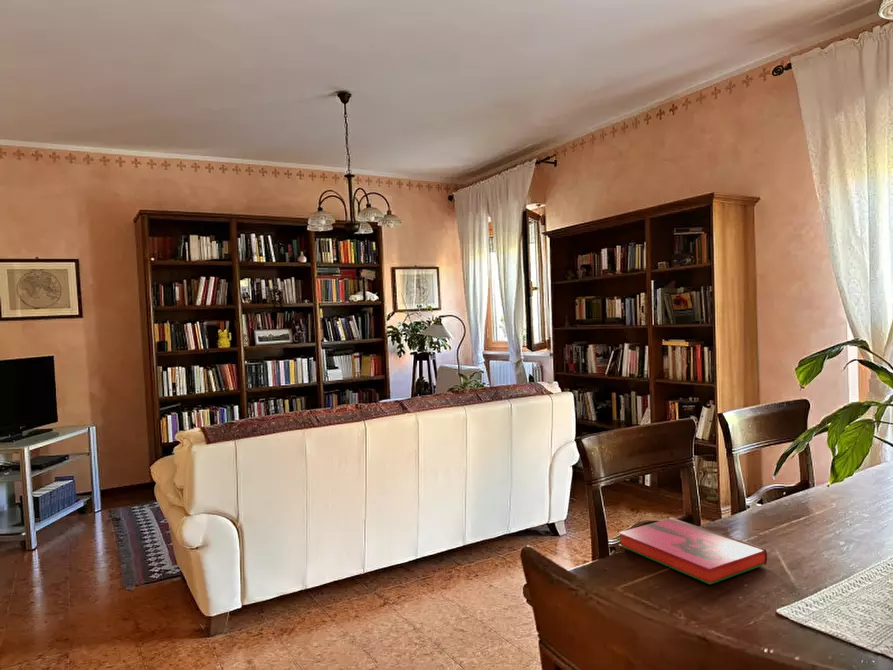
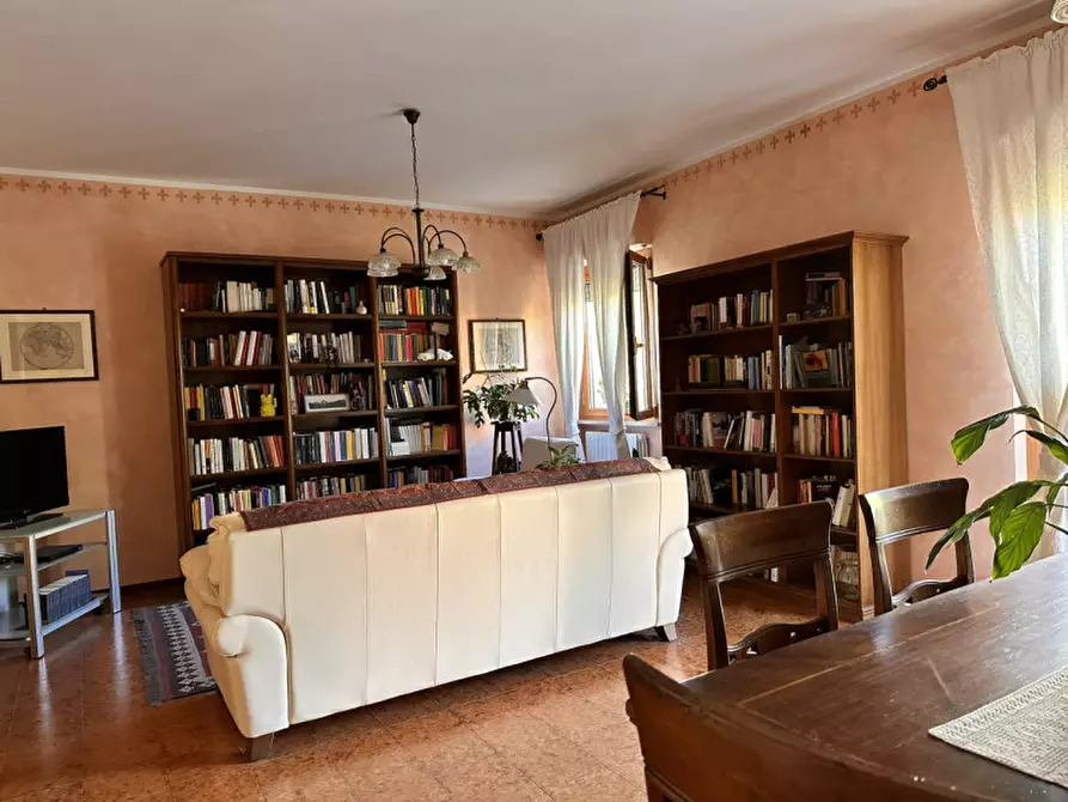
- hardback book (689, 547)
